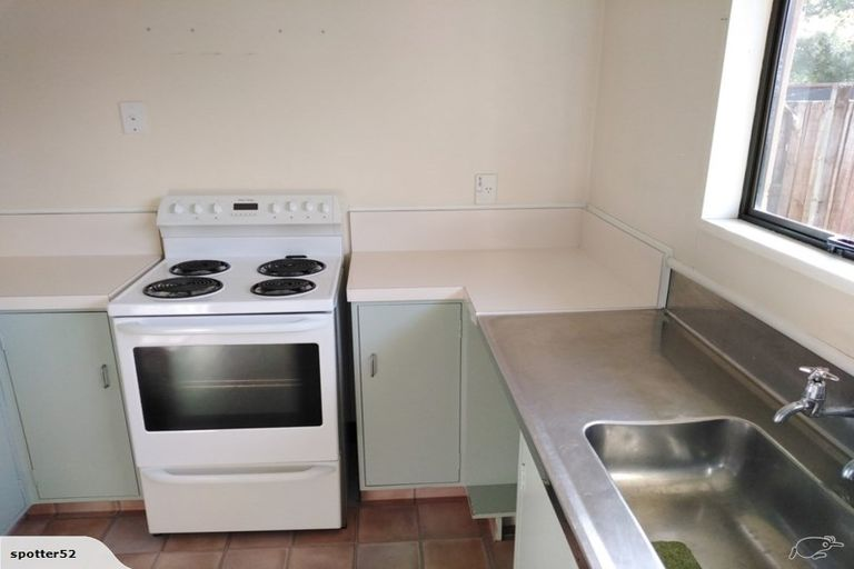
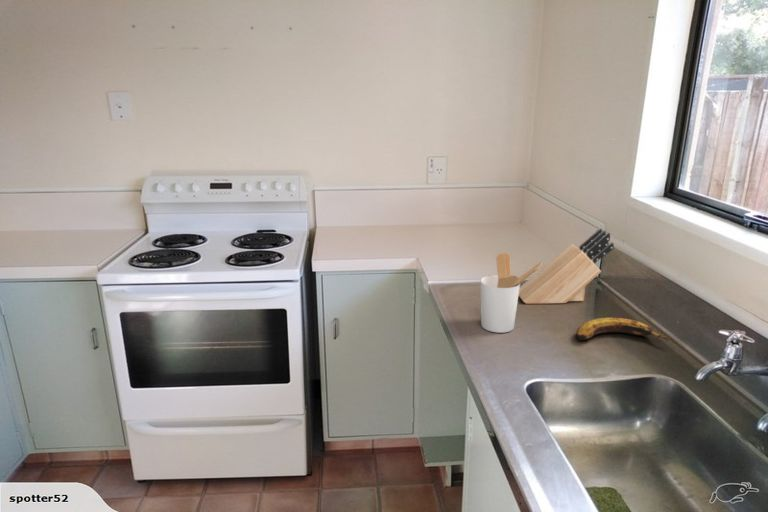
+ utensil holder (510, 293)
+ banana (615, 331)
+ knife block (565, 264)
